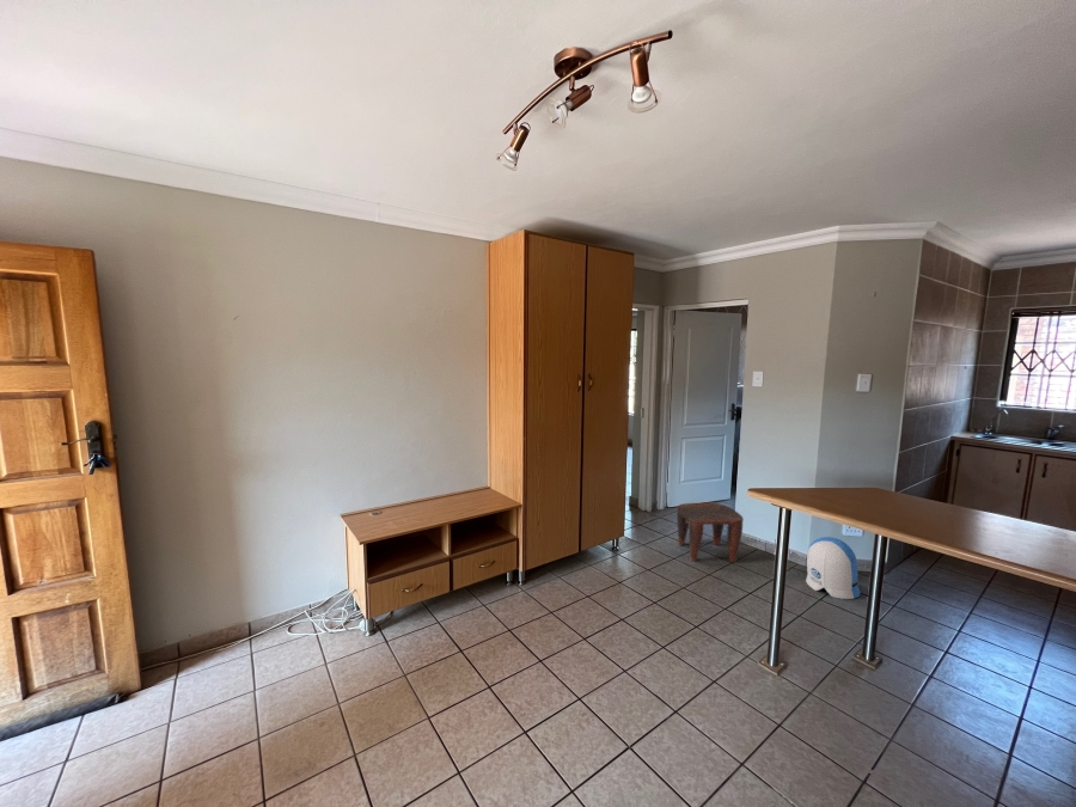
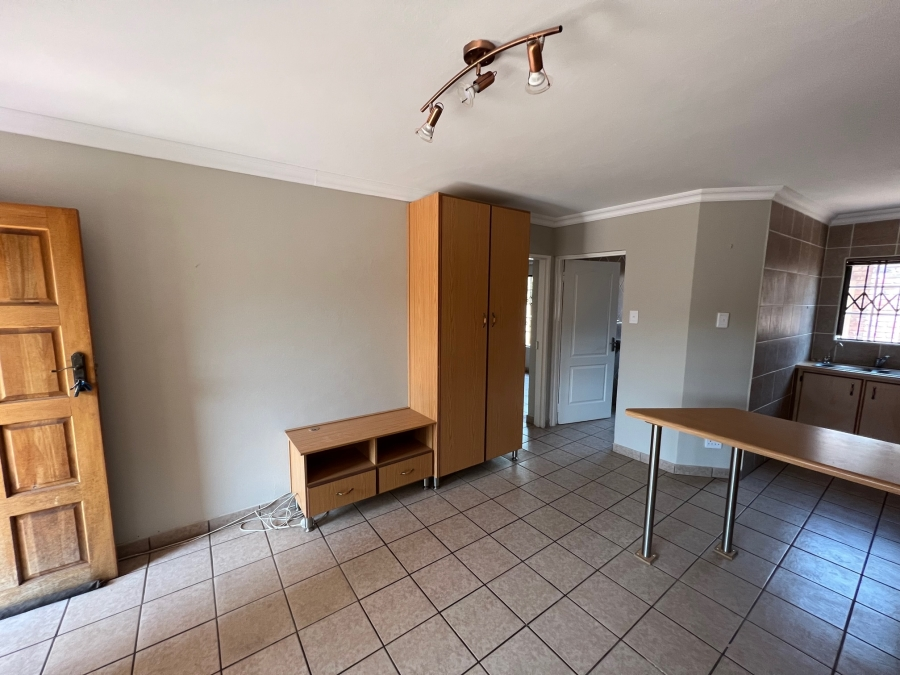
- sun visor (832, 562)
- stool (713, 532)
